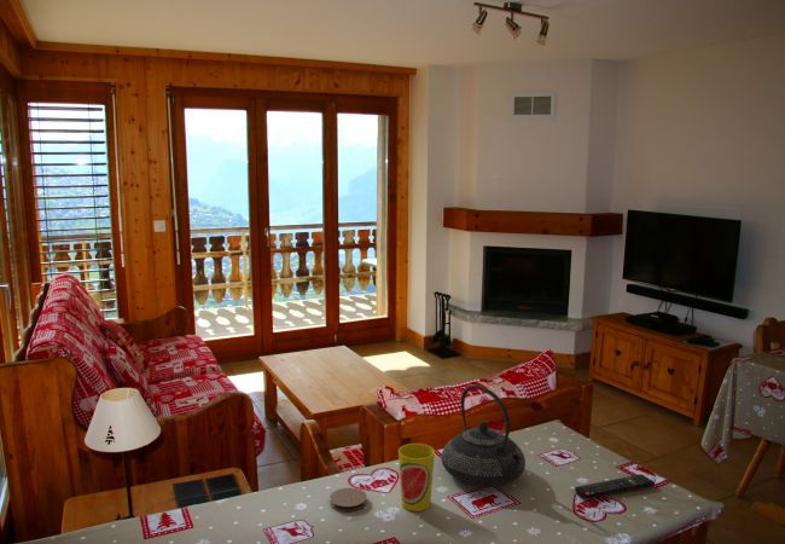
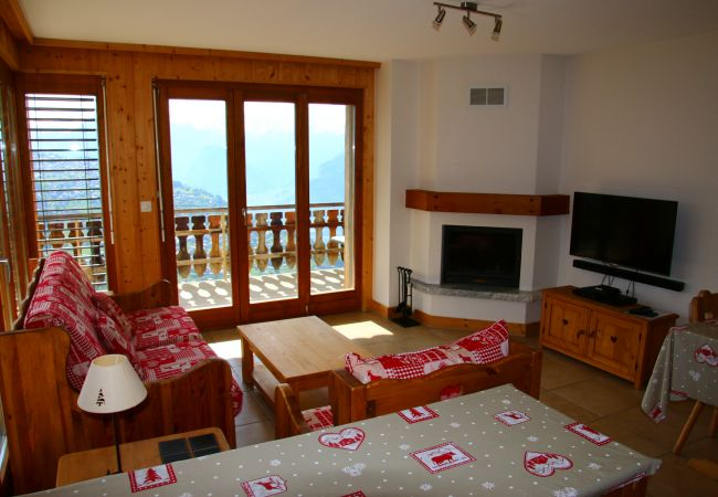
- remote control (614, 486)
- cup (415, 476)
- coaster (348, 499)
- teapot (487, 433)
